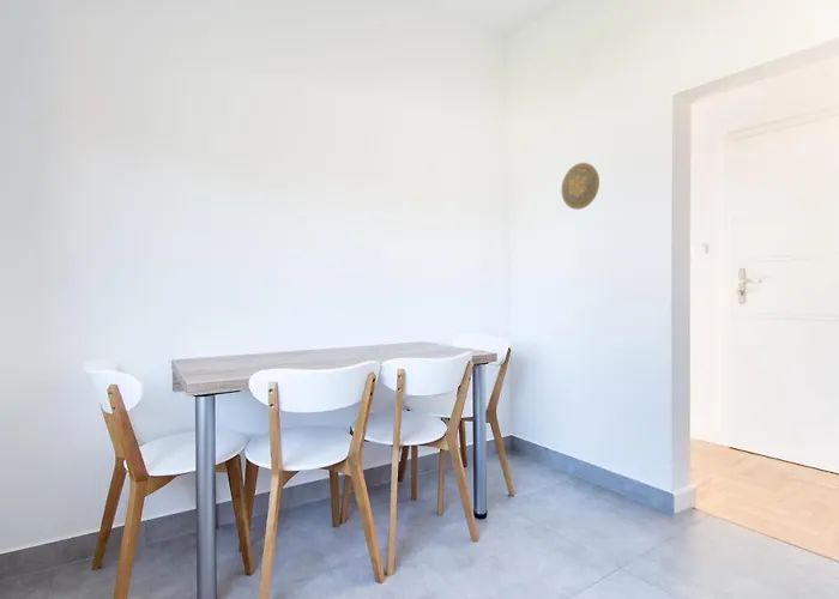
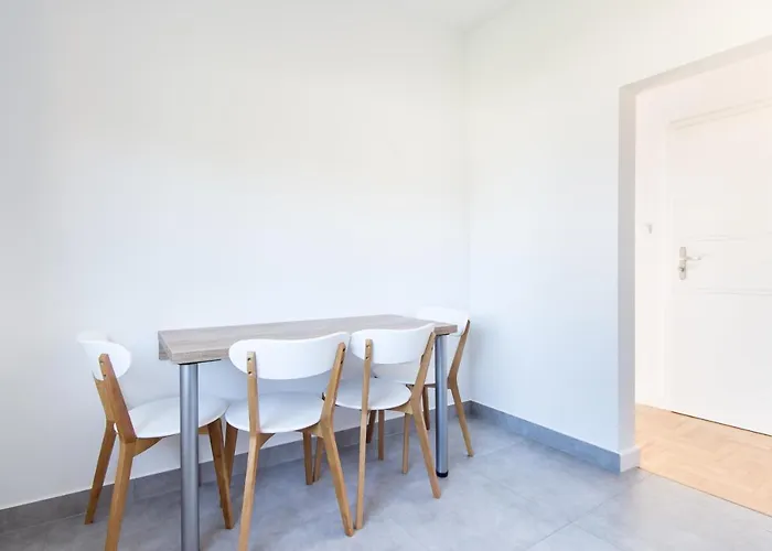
- decorative plate (578, 186)
